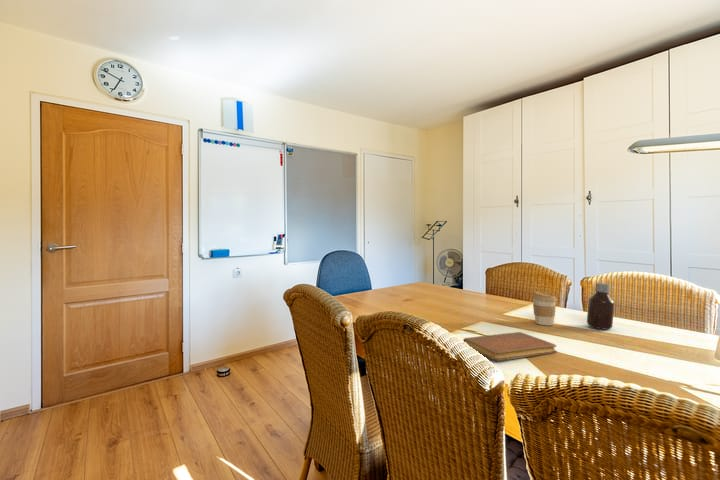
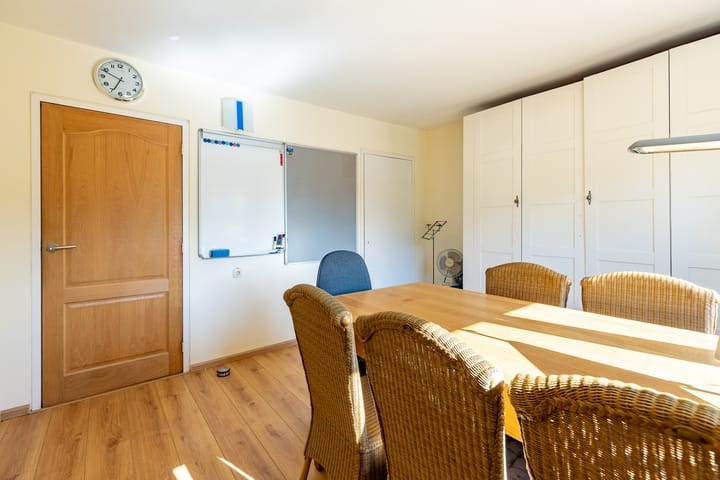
- bottle (600, 305)
- coffee cup (544, 308)
- notebook (508, 344)
